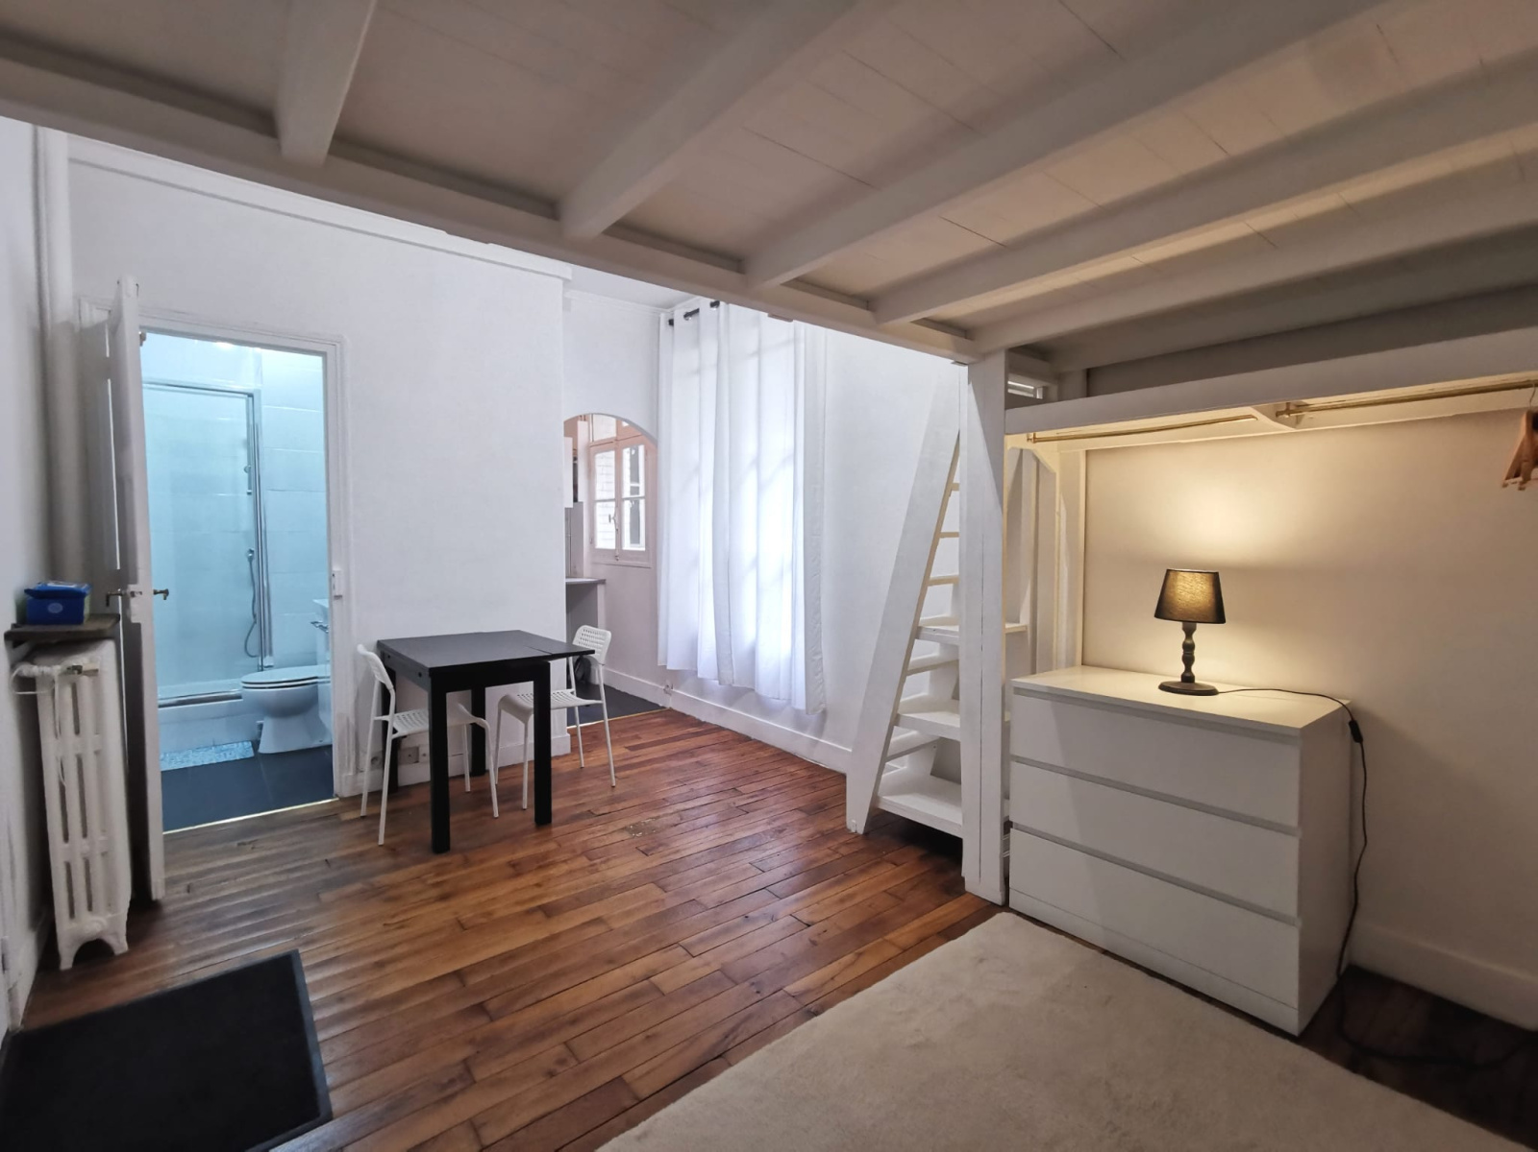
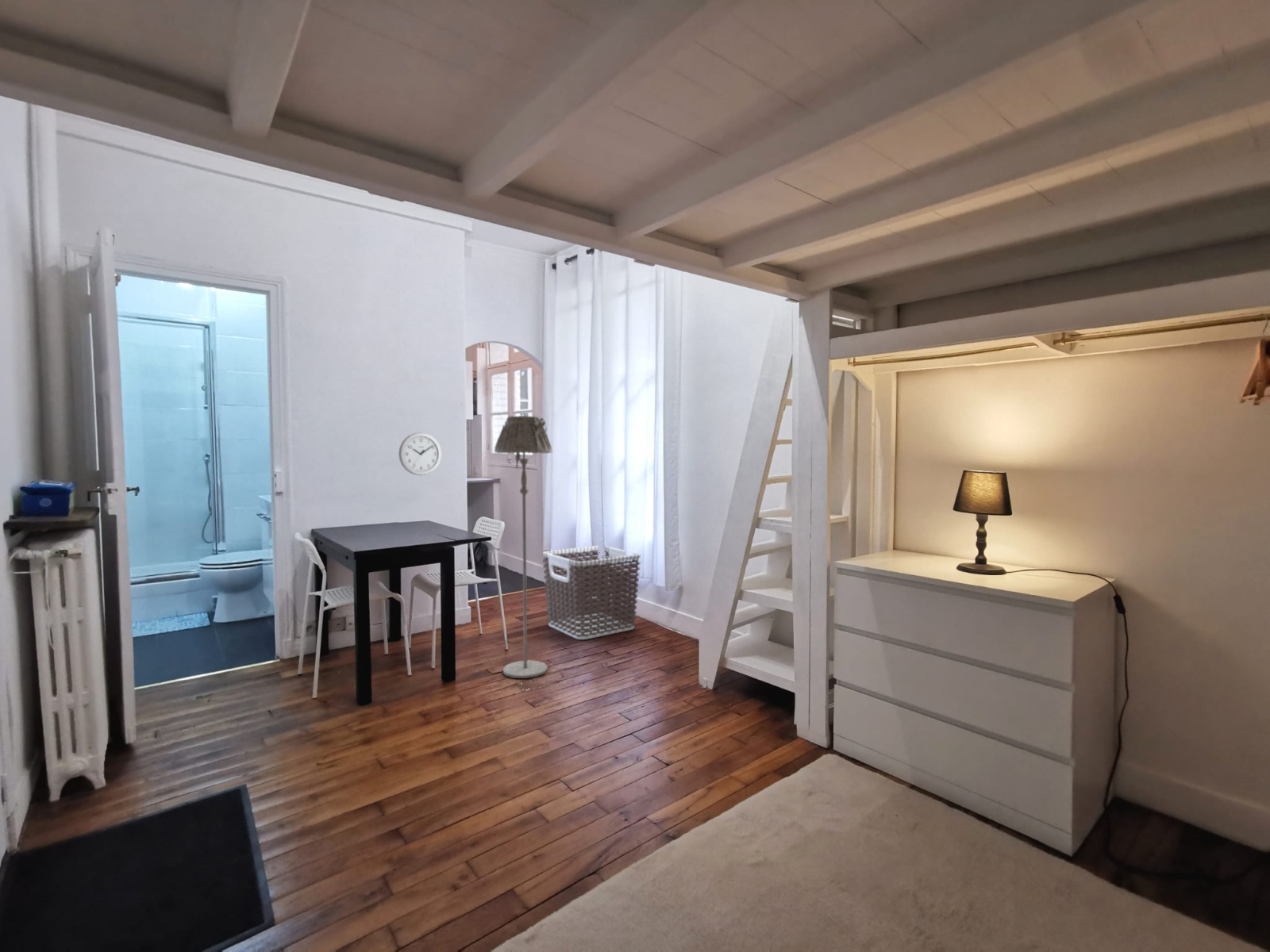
+ clothes hamper (591, 589)
+ wall clock (421, 454)
+ floor lamp (524, 544)
